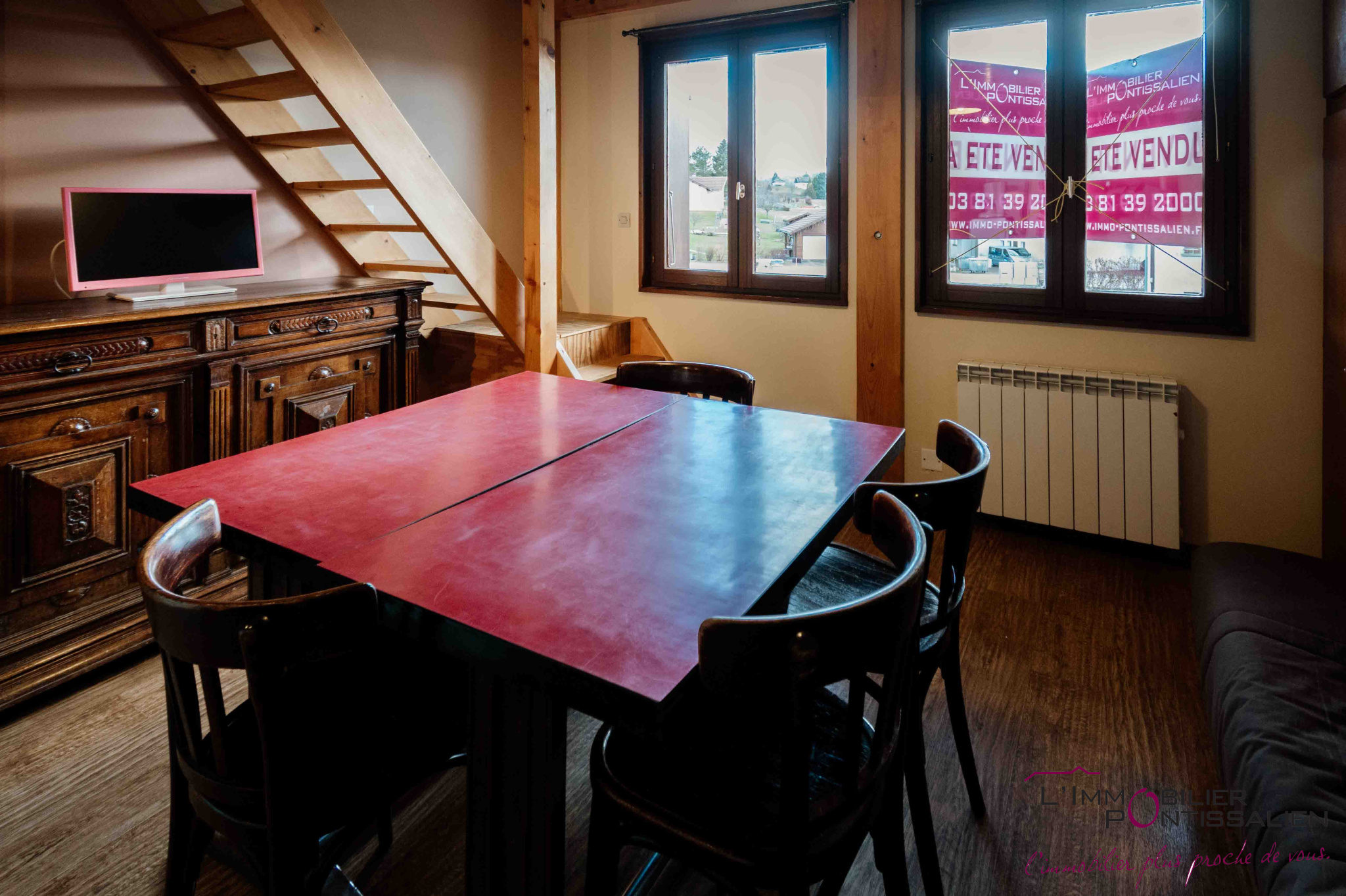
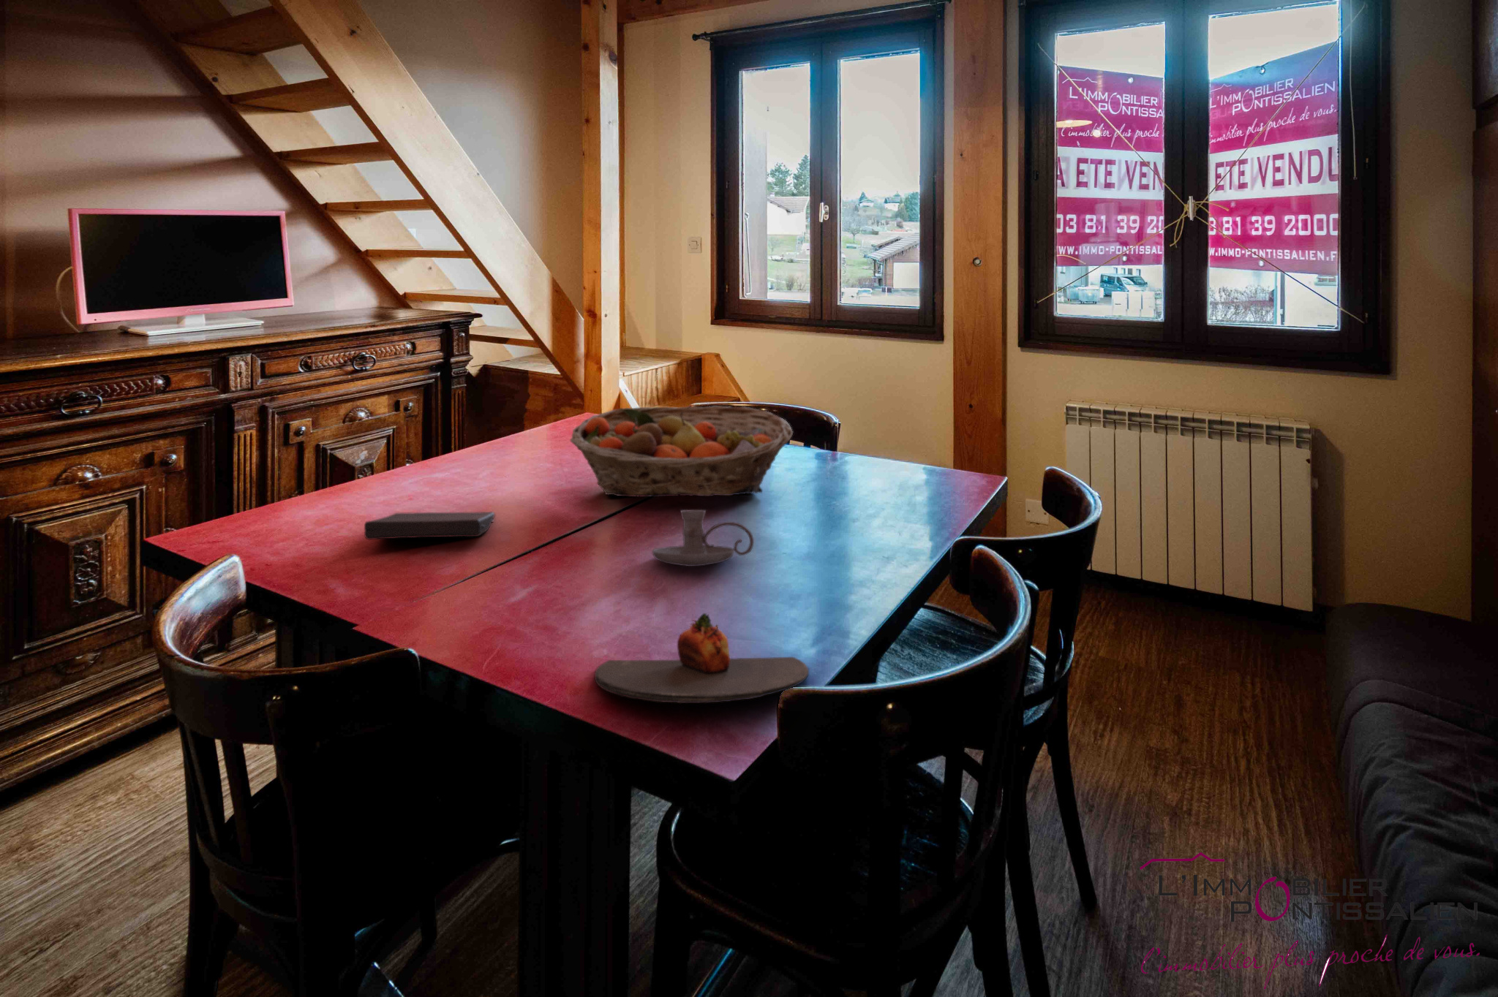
+ candle holder (703, 537)
+ plate (701, 644)
+ book (435, 524)
+ fruit basket (682, 448)
